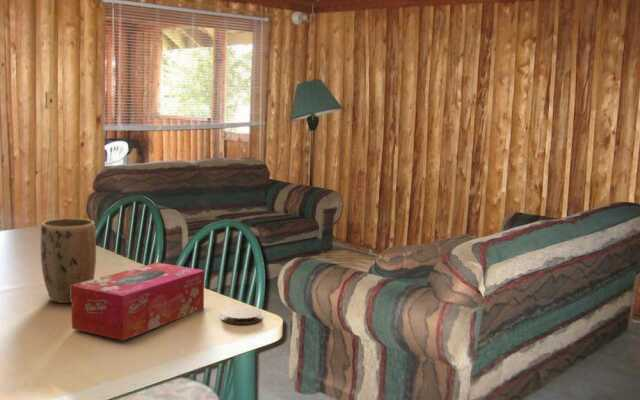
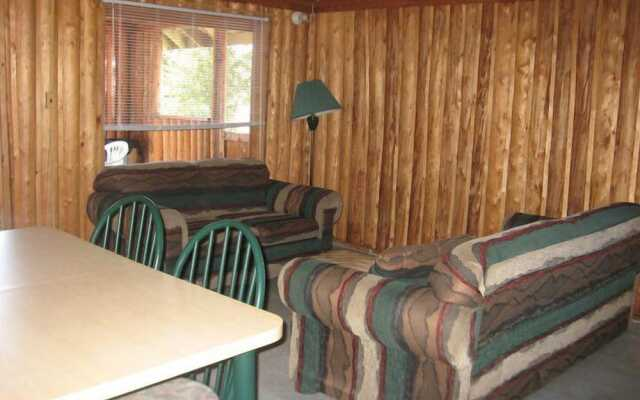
- coaster (241, 314)
- tissue box (141, 297)
- plant pot (68, 260)
